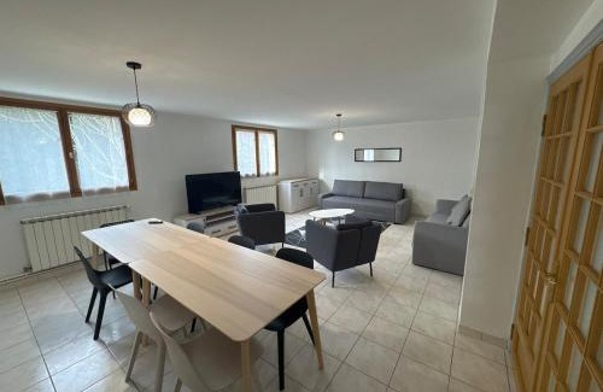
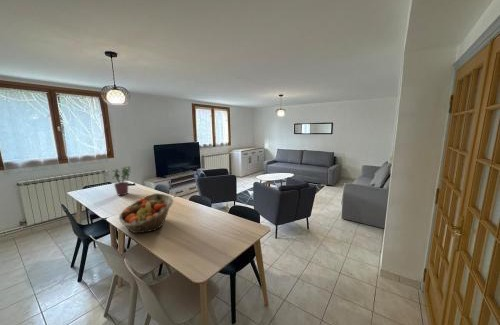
+ fruit basket (147, 211)
+ potted plant (122, 180)
